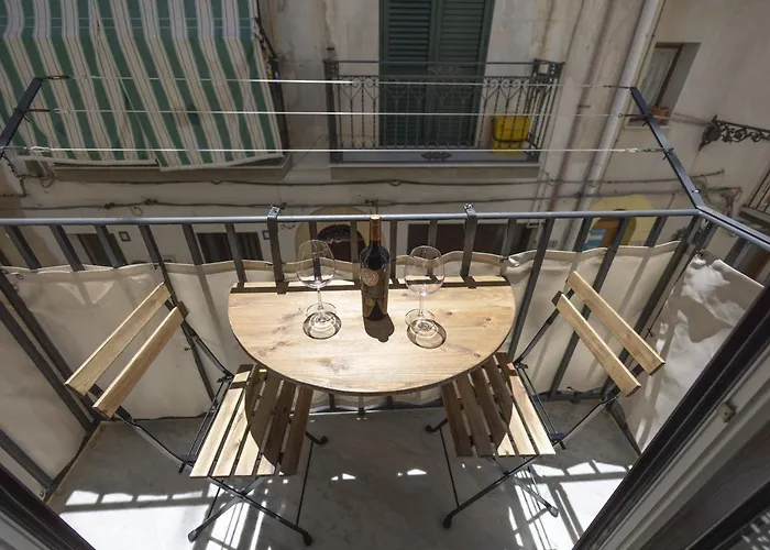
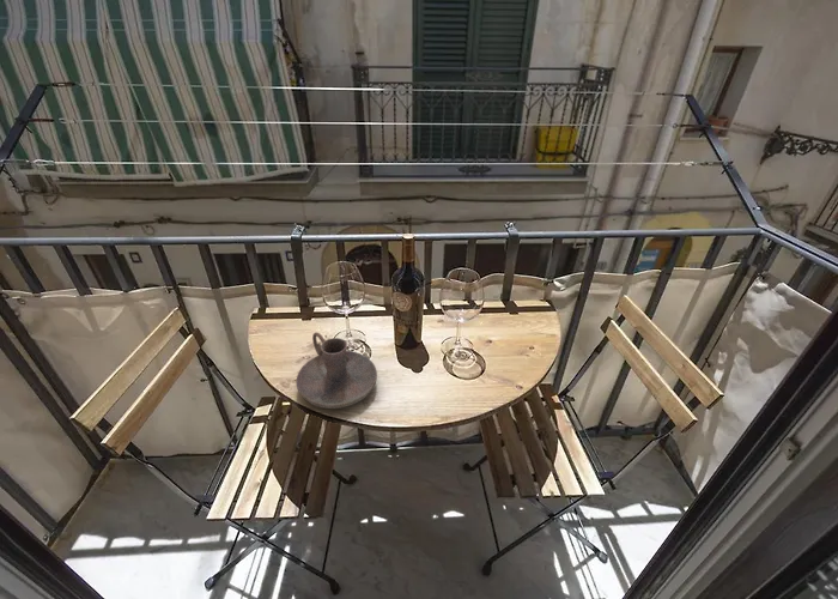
+ candle holder (332, 361)
